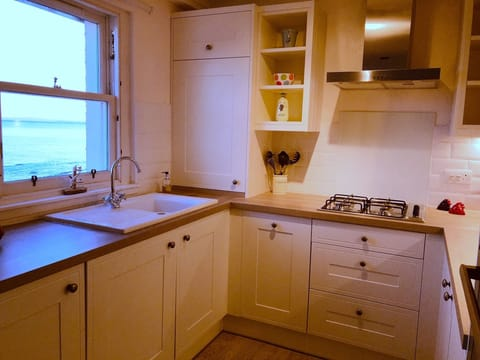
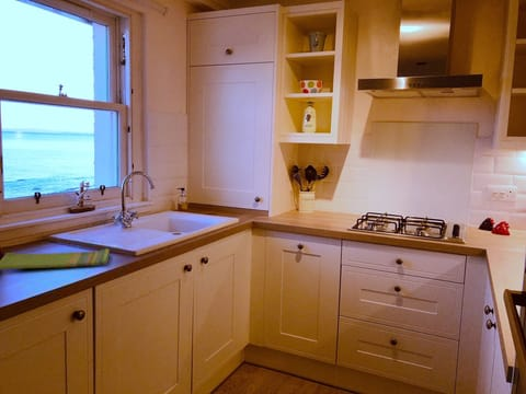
+ dish towel (56, 258)
